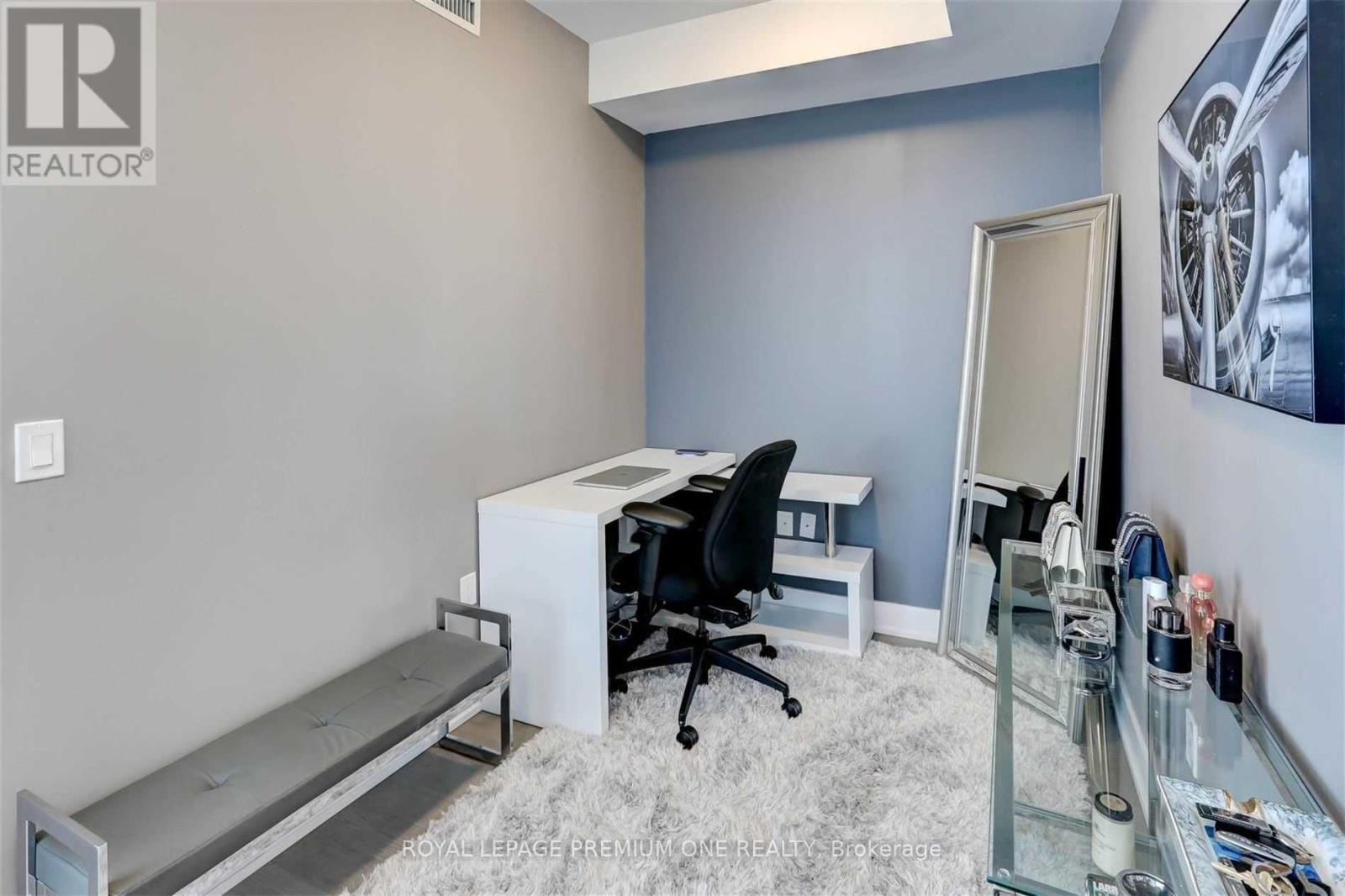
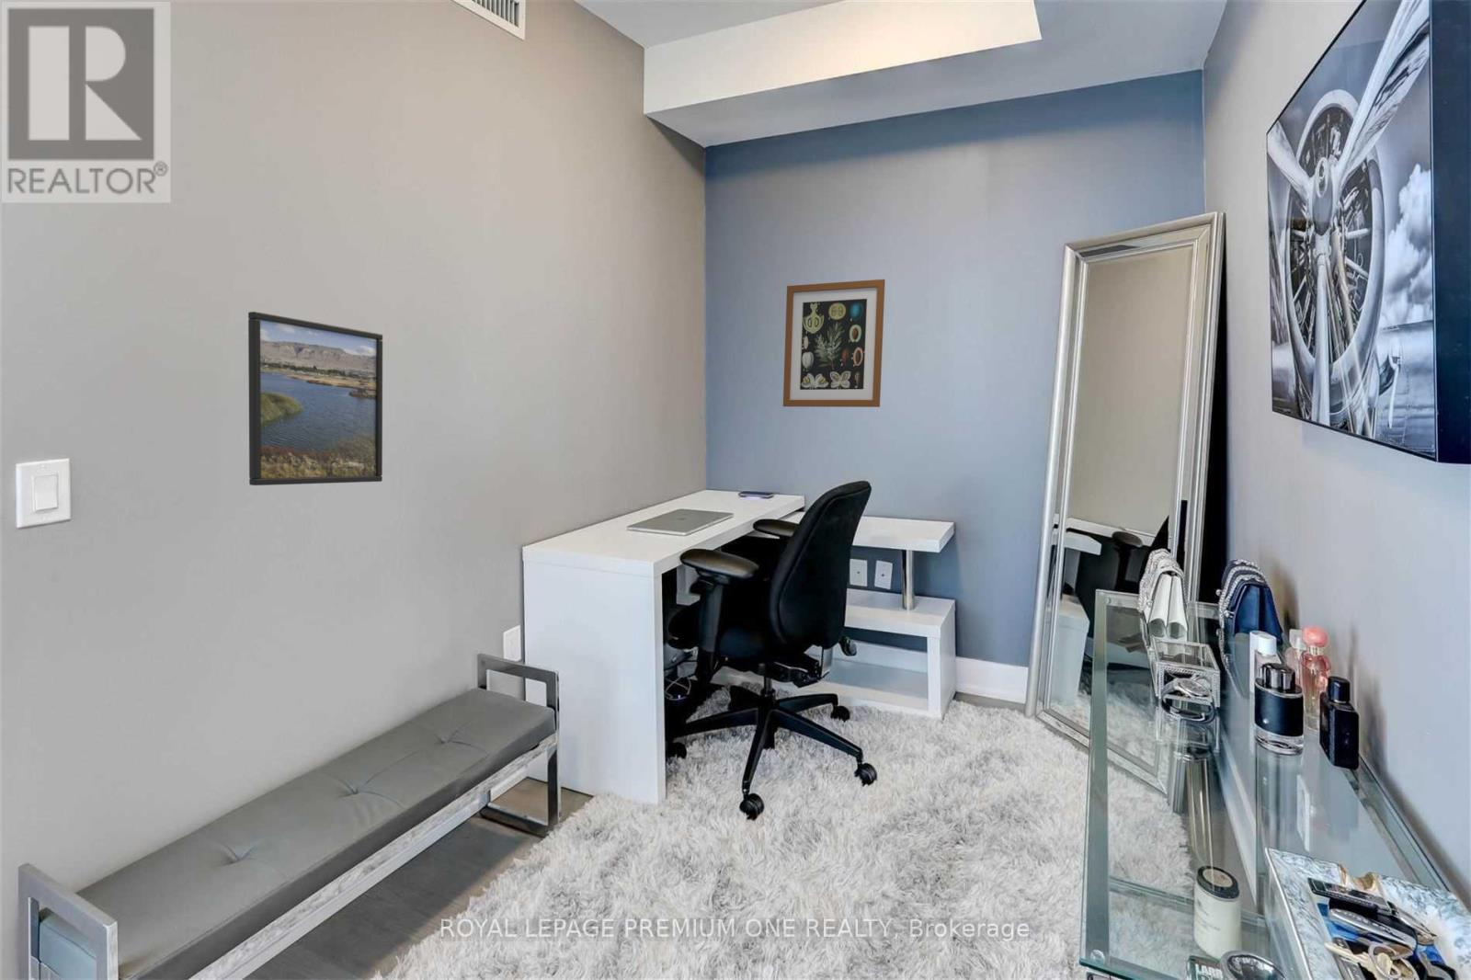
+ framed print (320, 404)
+ wall art (832, 345)
